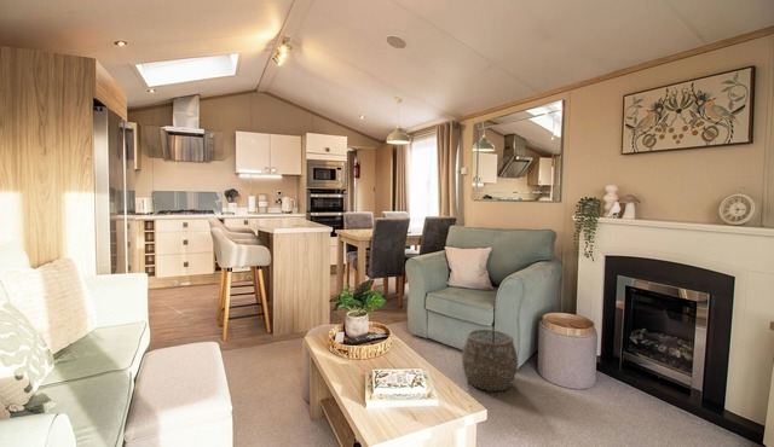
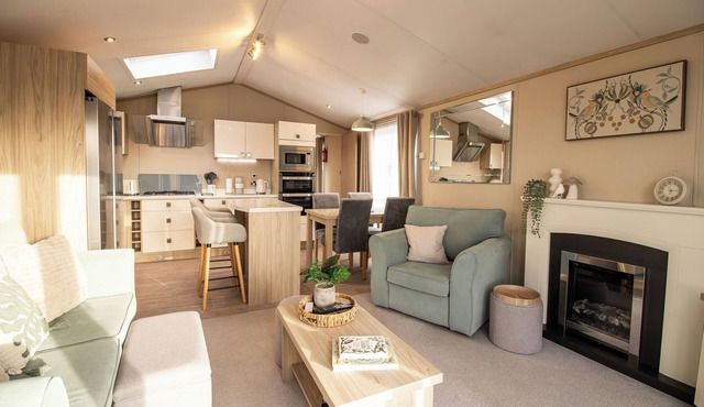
- woven basket (489, 359)
